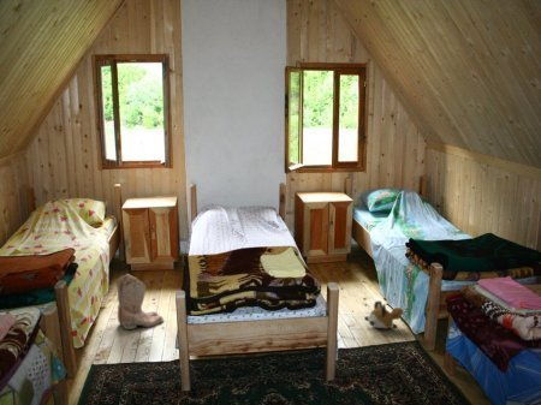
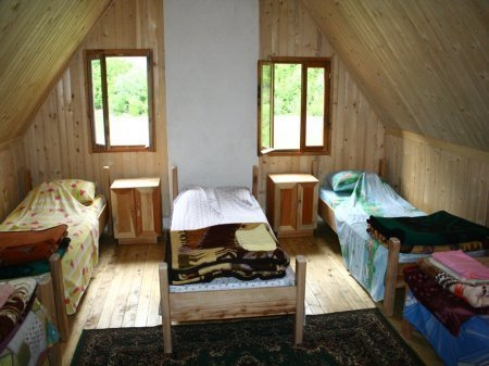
- plush toy (385, 314)
- boots (139, 298)
